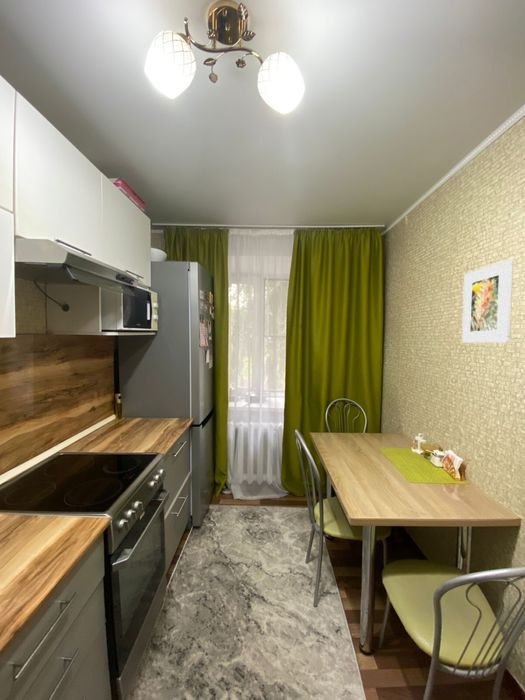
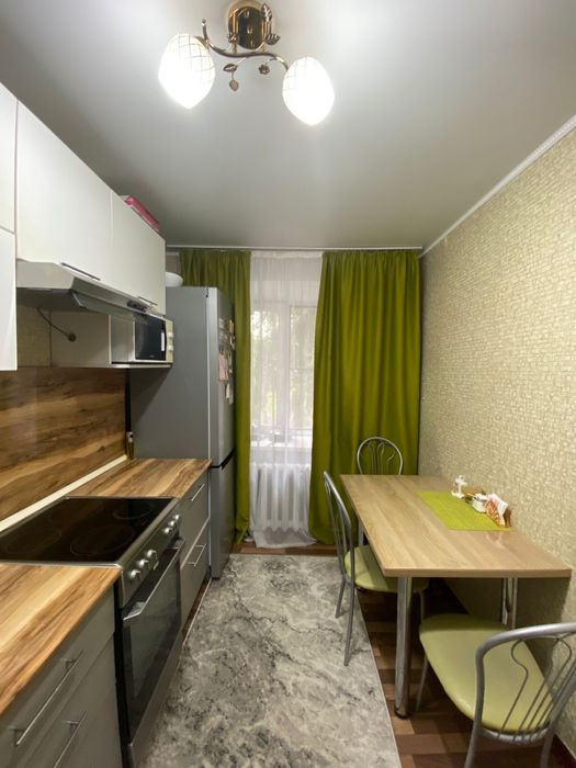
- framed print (484, 305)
